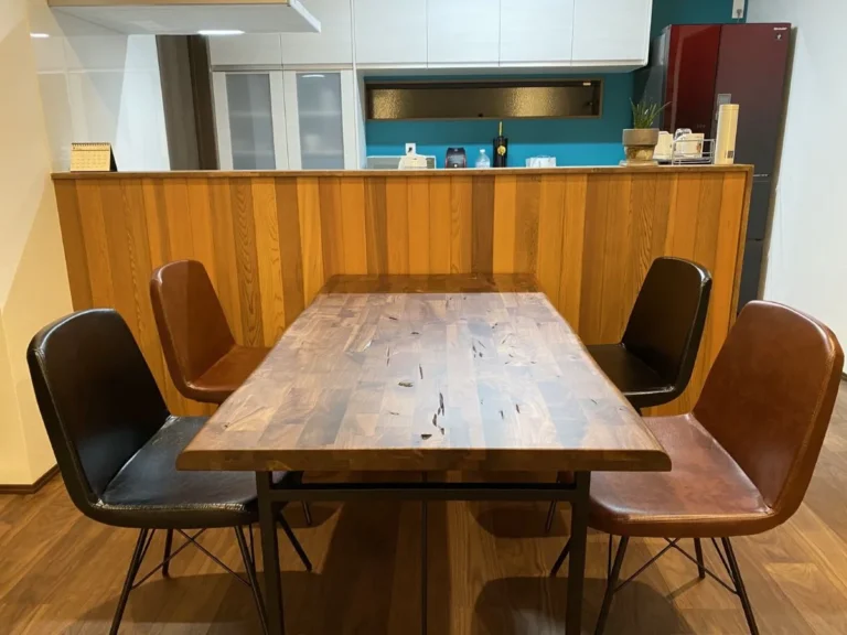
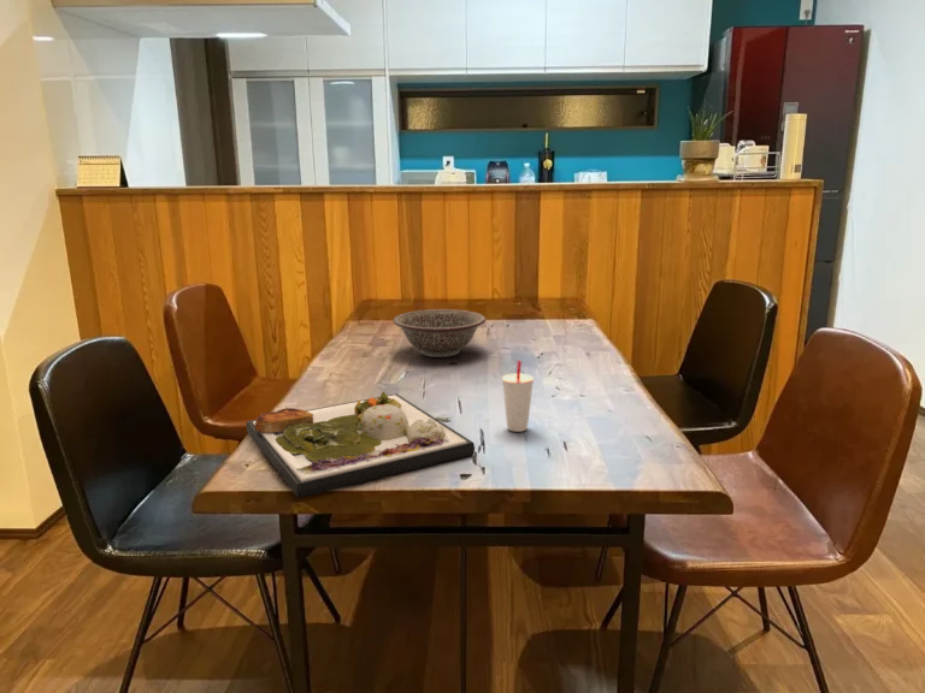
+ decorative bowl (440, 334)
+ dinner plate (354, 428)
+ cup (517, 393)
